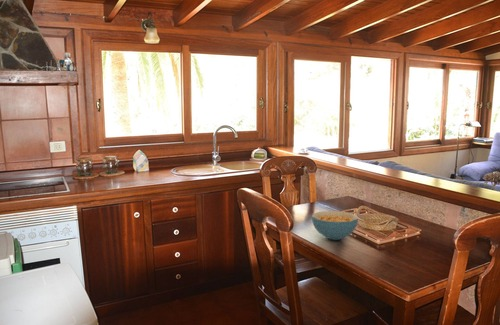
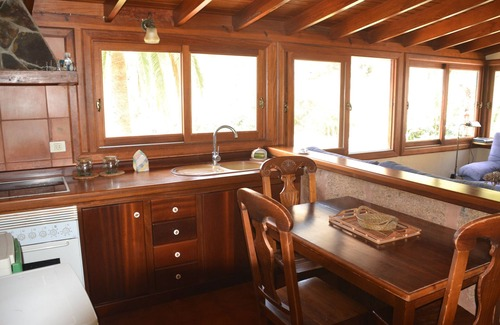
- cereal bowl (334, 227)
